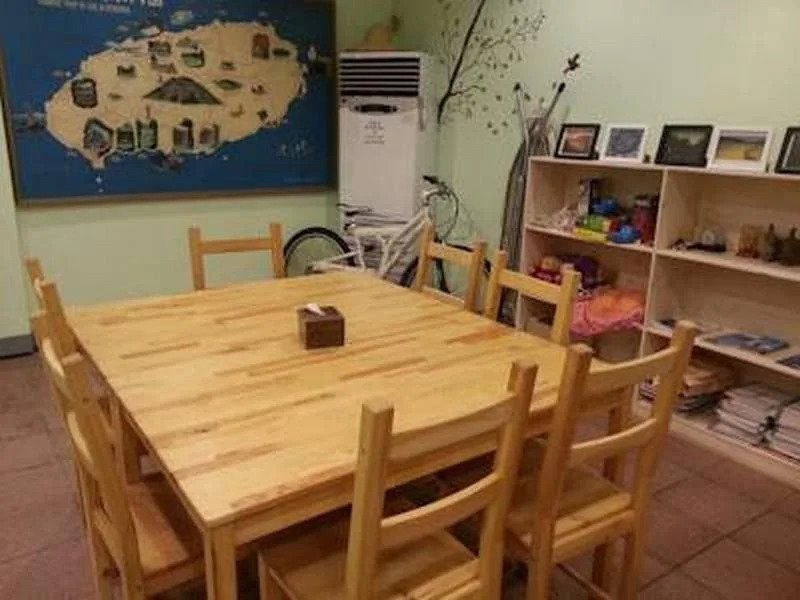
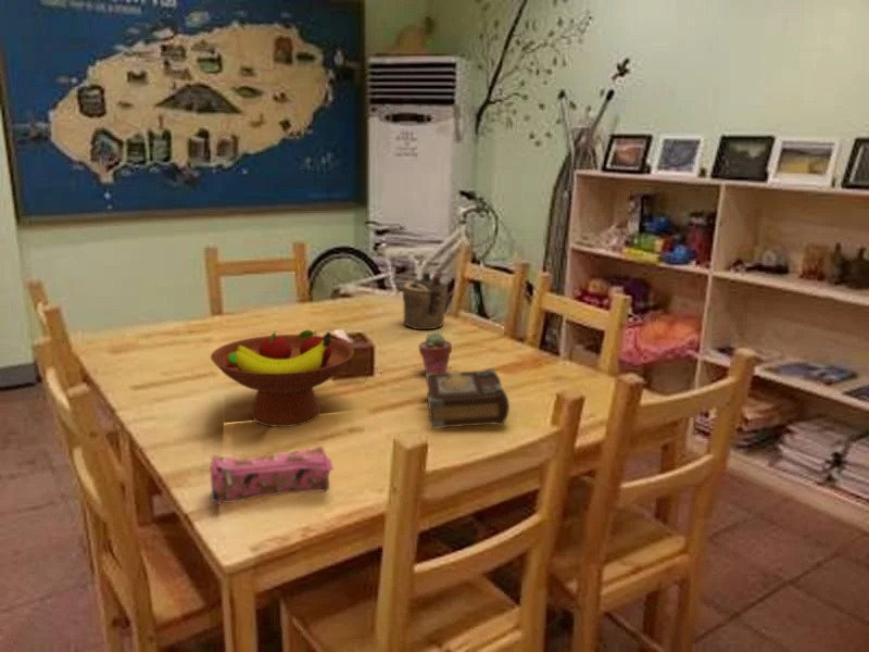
+ potted succulent (434, 352)
+ fruit bowl (285, 372)
+ pencil case (272, 473)
+ book (465, 390)
+ teapot (426, 300)
